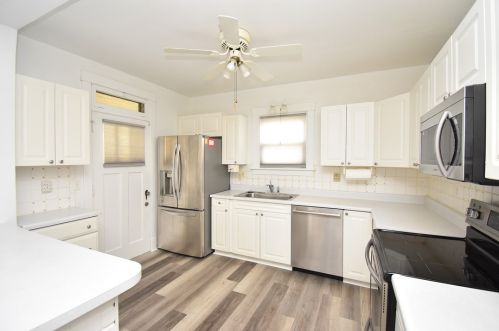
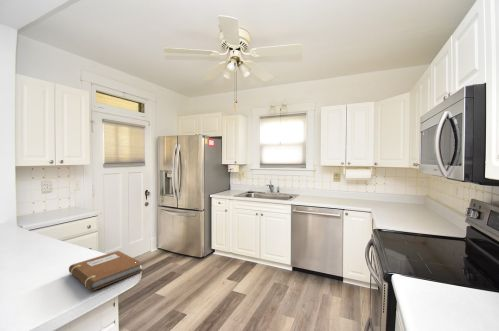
+ notebook (105, 267)
